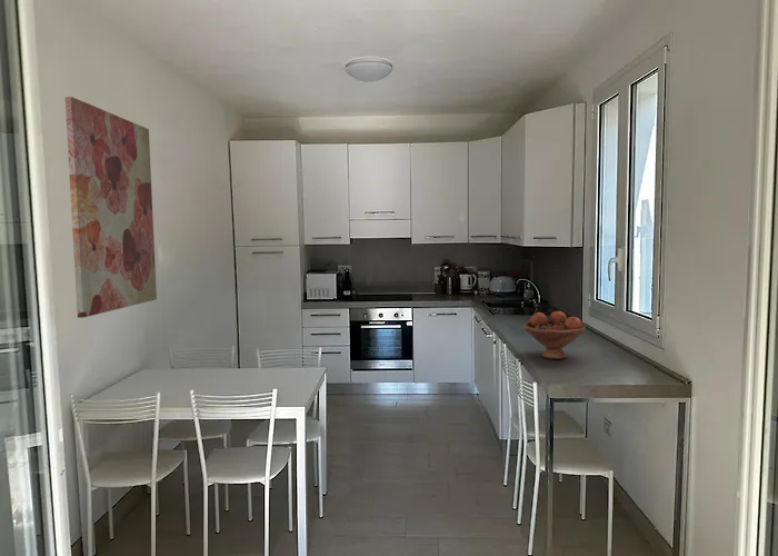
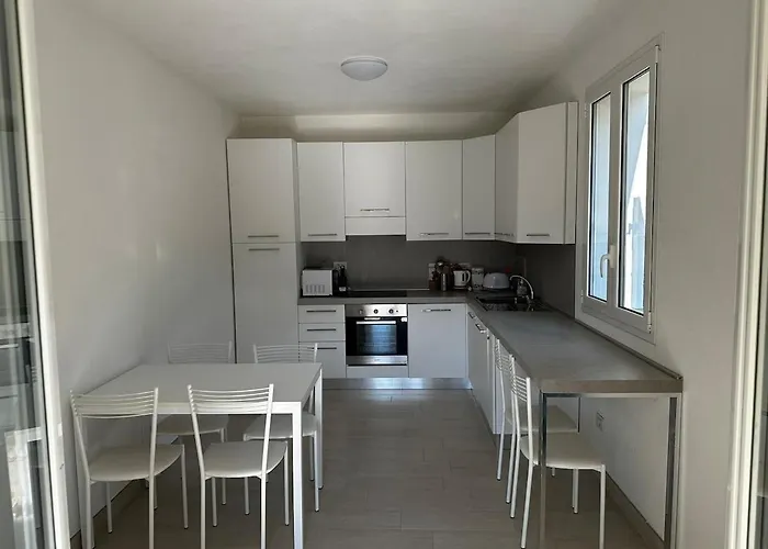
- fruit bowl (553, 335)
- wall art (117, 212)
